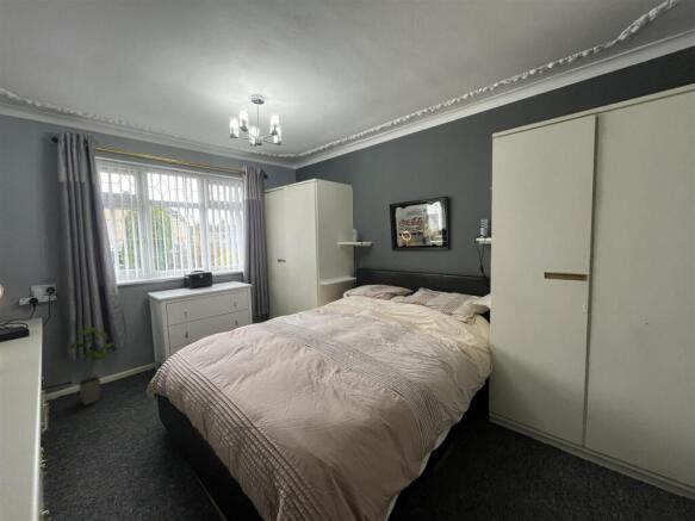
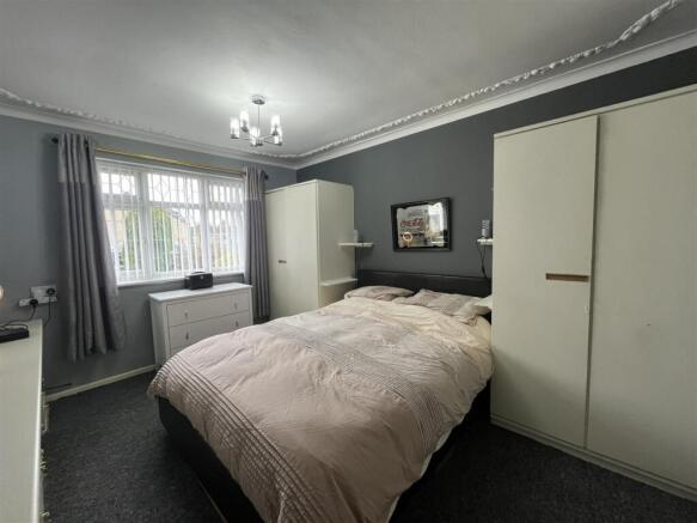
- house plant (94, 362)
